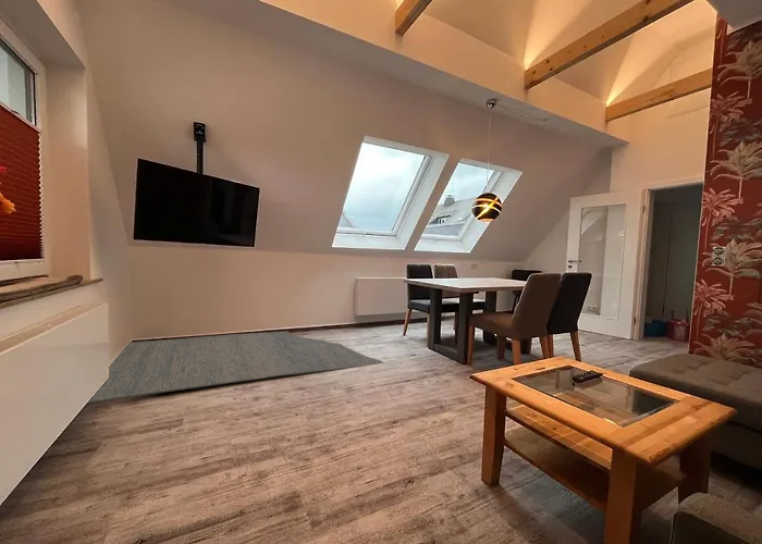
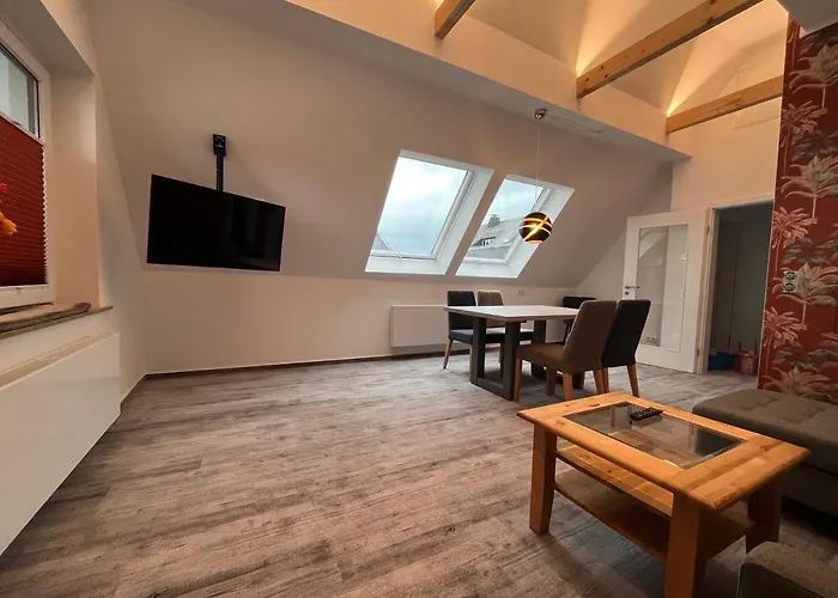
- rug (249, 351)
